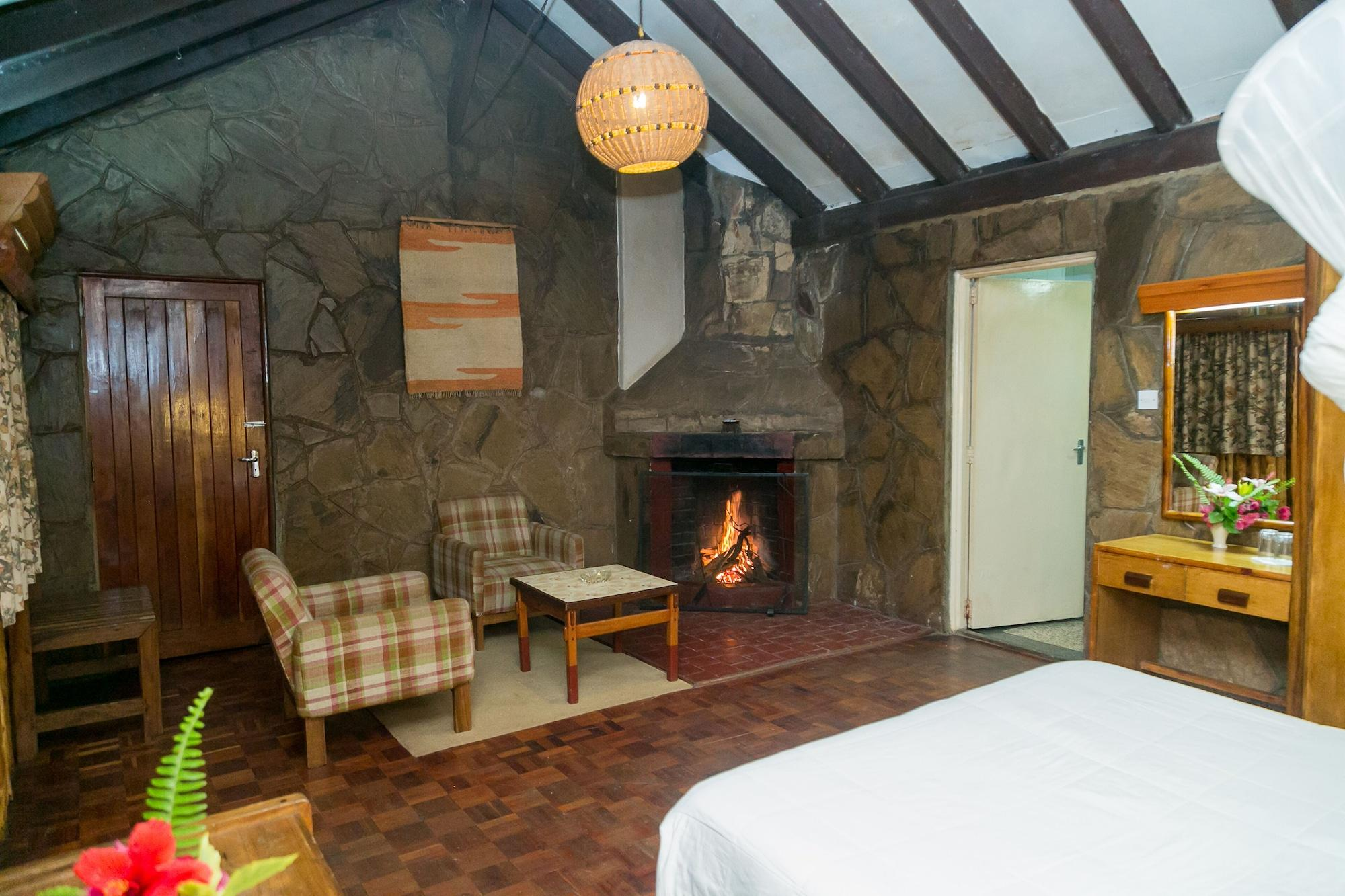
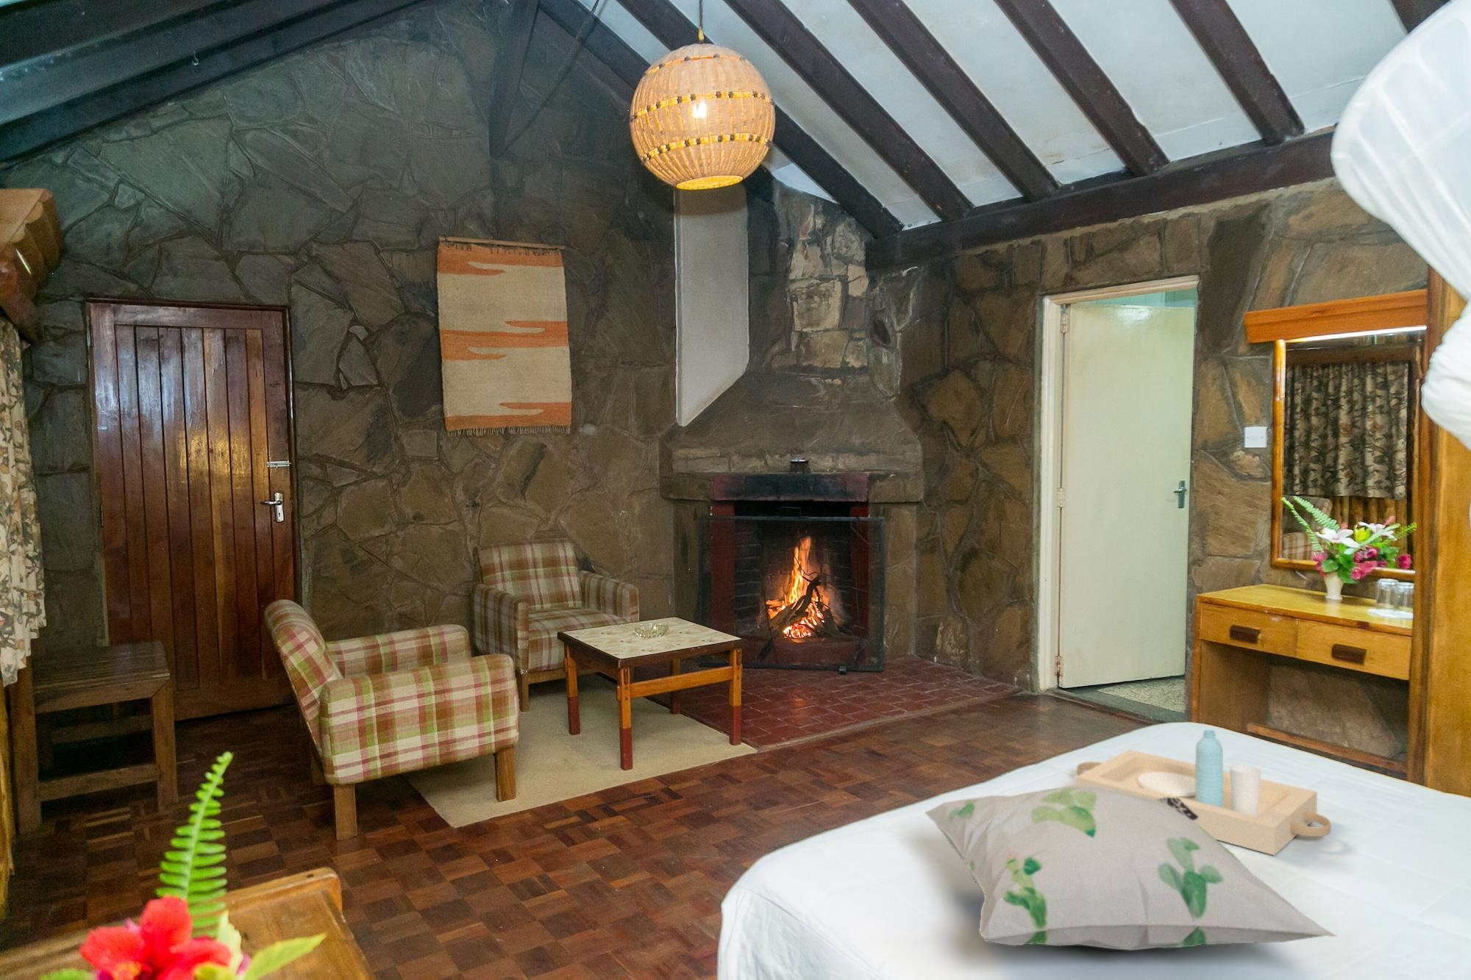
+ serving tray (1193, 763)
+ decorative pillow (1097, 860)
